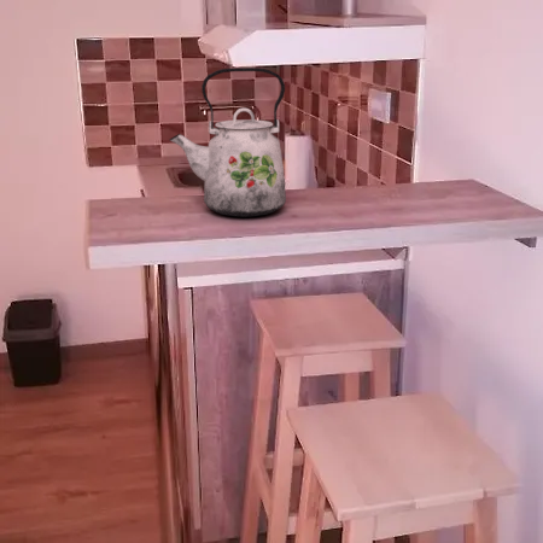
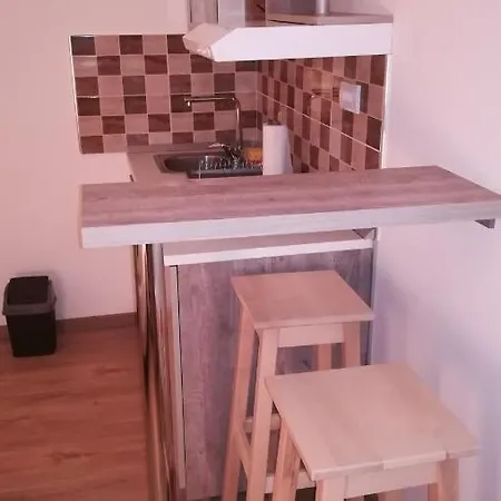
- kettle (228, 141)
